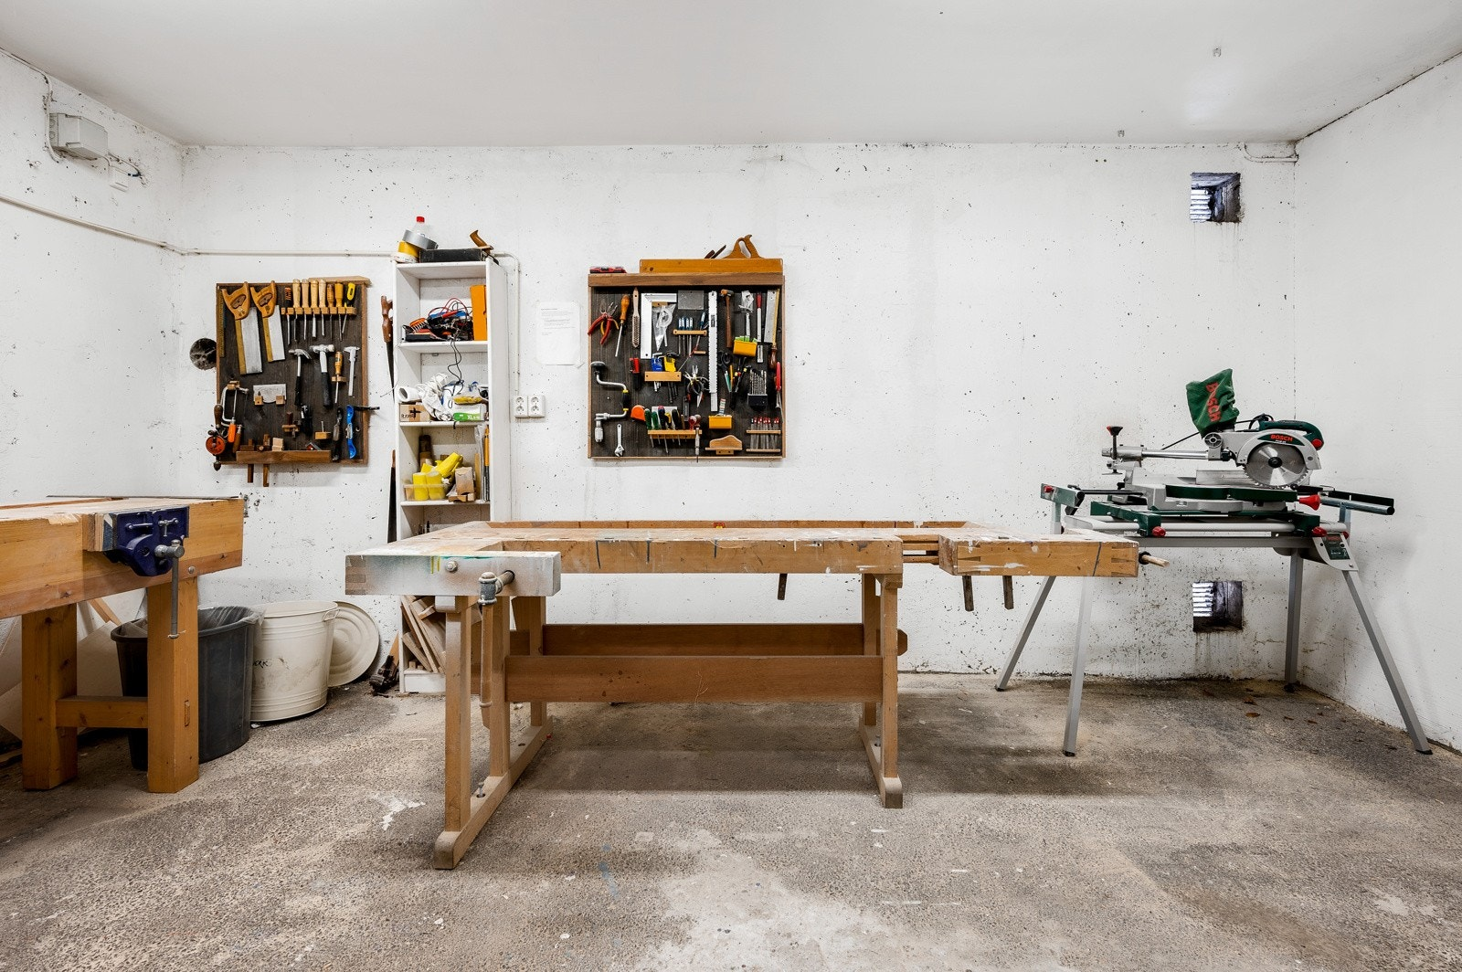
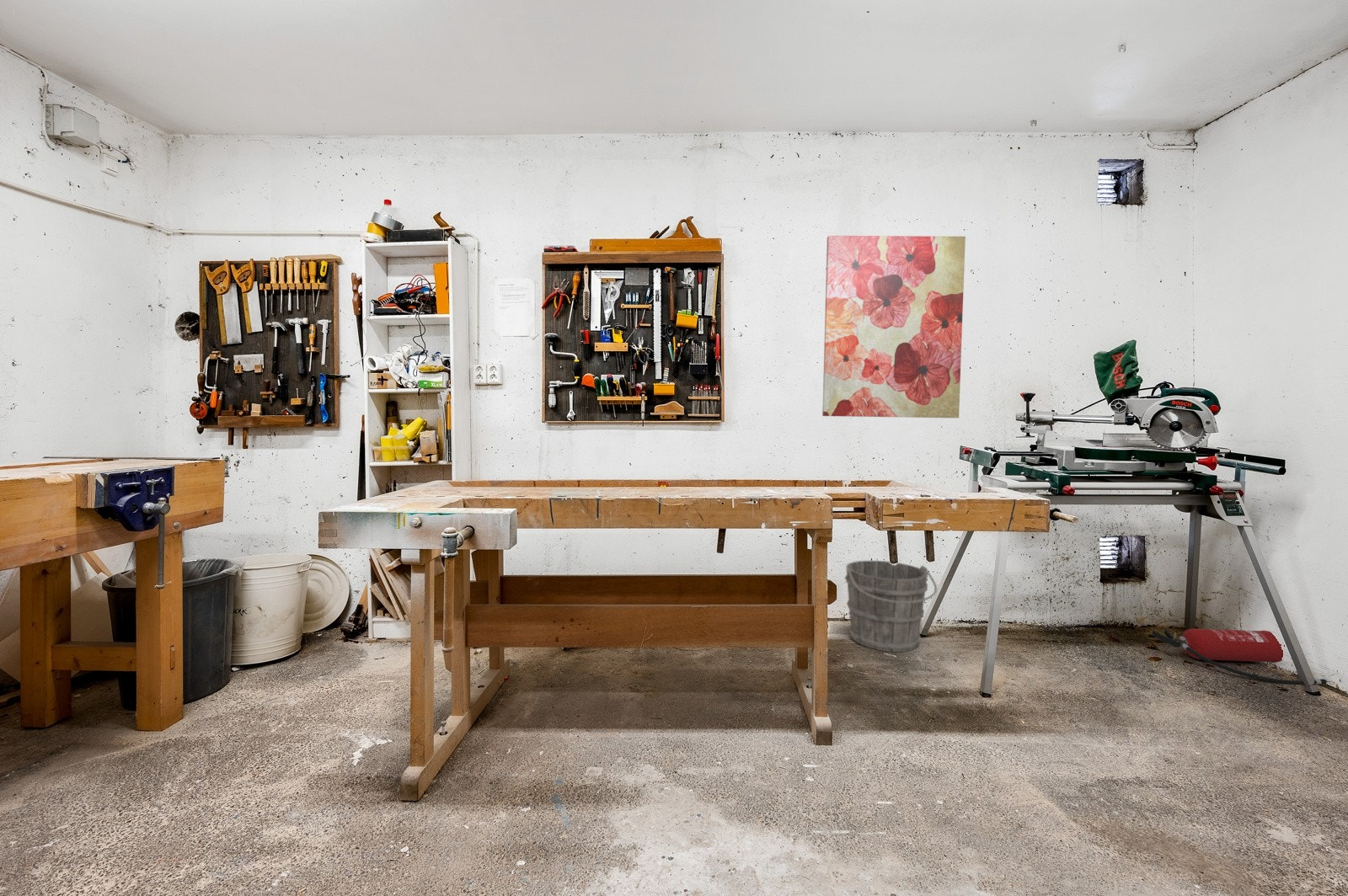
+ wall art (892, 327)
+ fire extinguisher (1233, 650)
+ bucket (885, 603)
